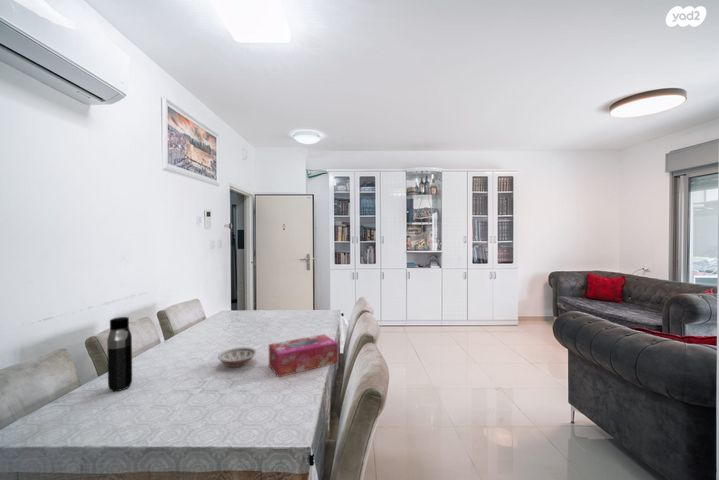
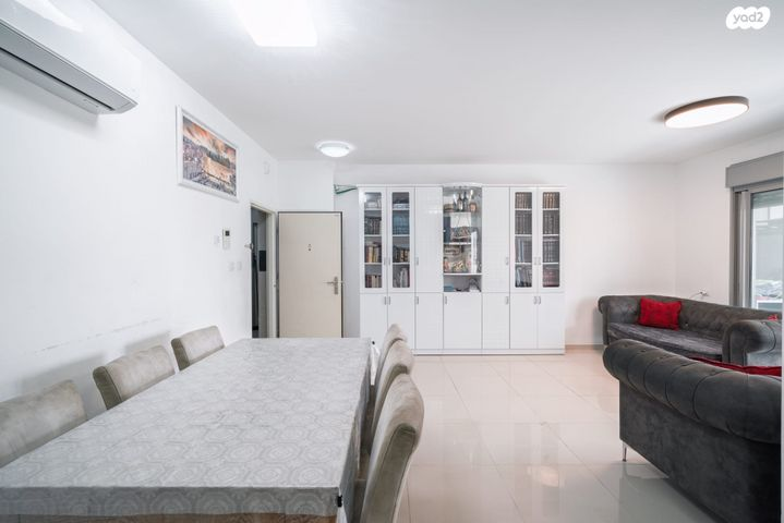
- bowl (237, 358)
- water bottle (119, 353)
- tissue box (303, 353)
